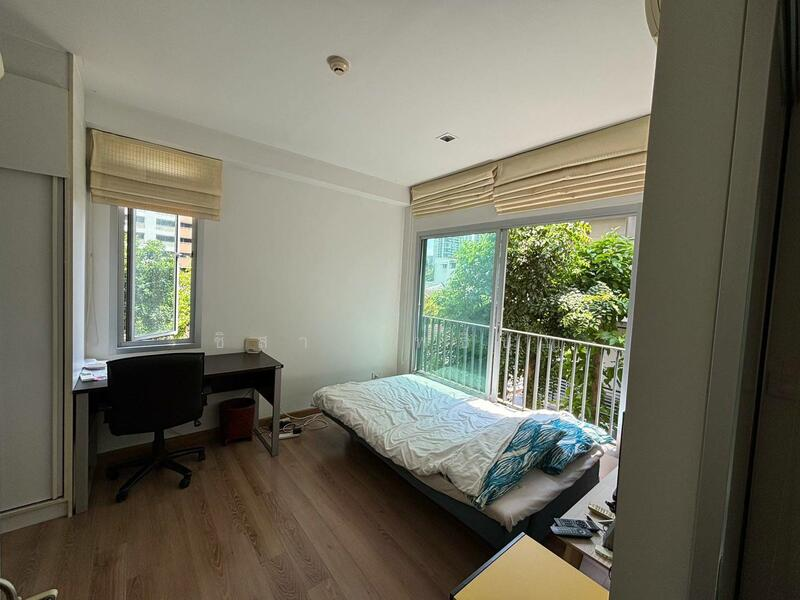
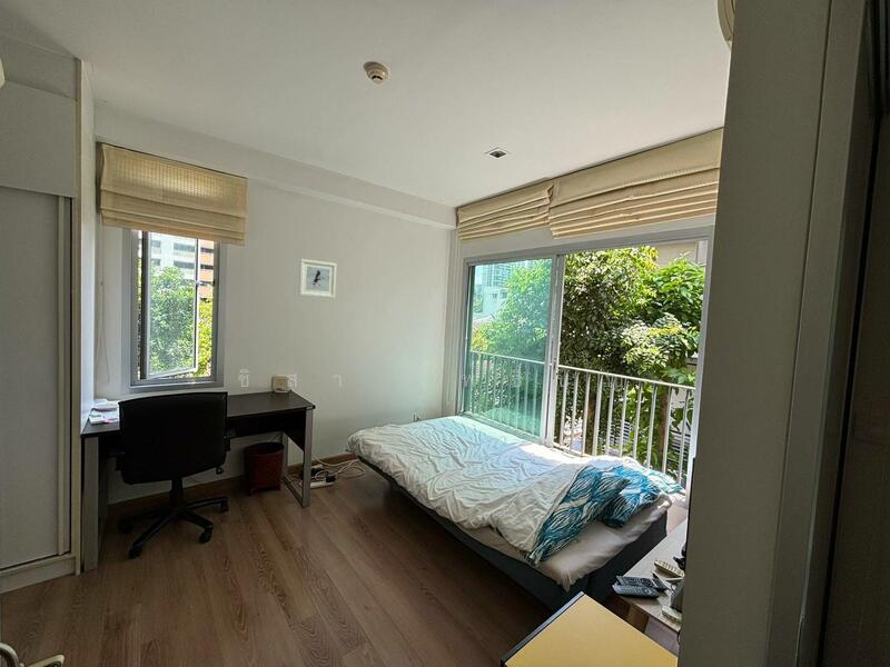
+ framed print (317, 279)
